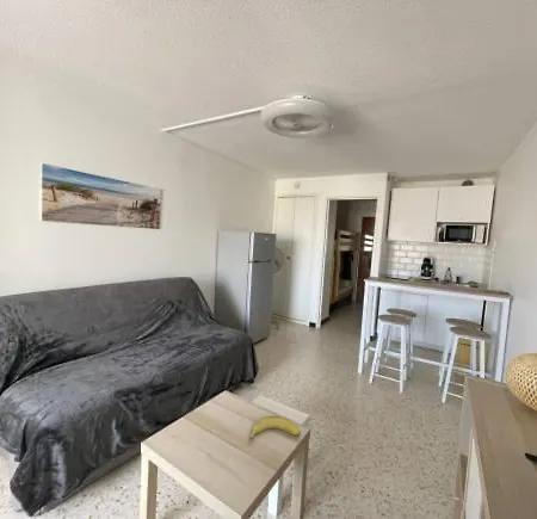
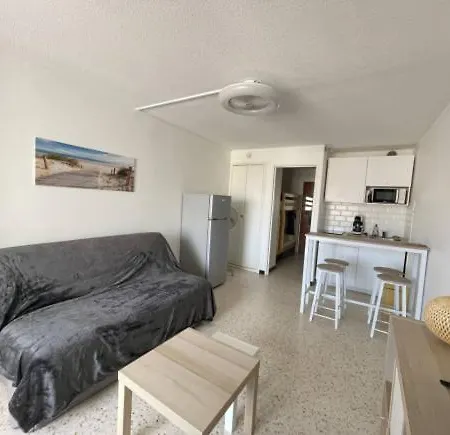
- fruit (273, 427)
